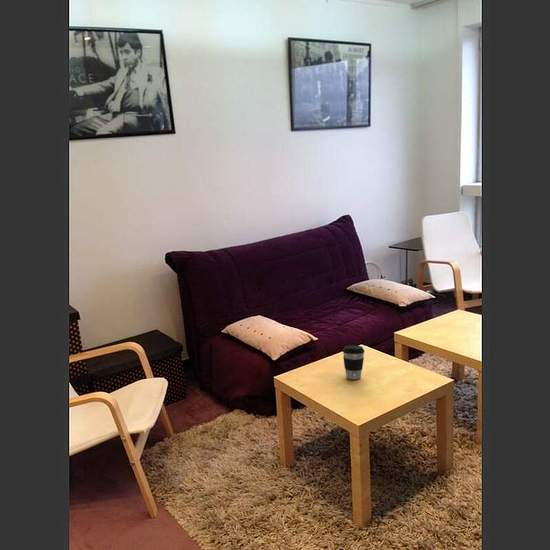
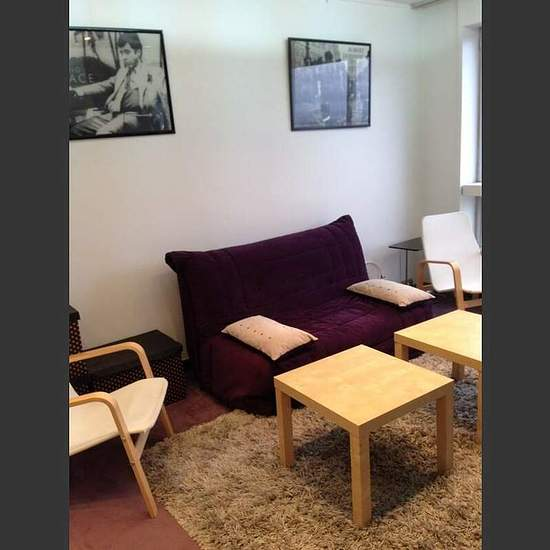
- coffee cup (353, 362)
